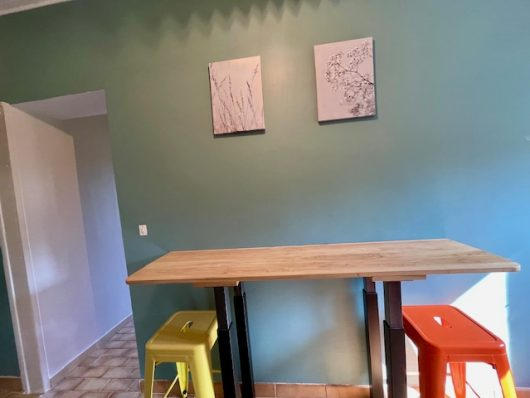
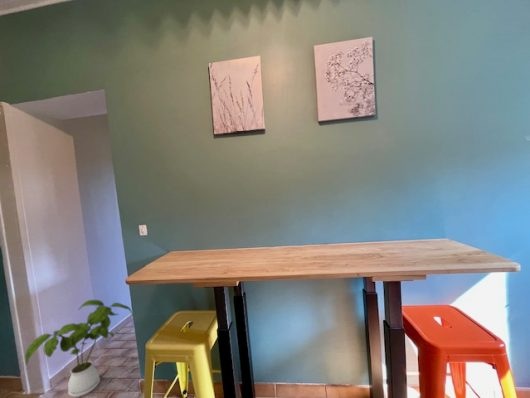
+ house plant (95, 342)
